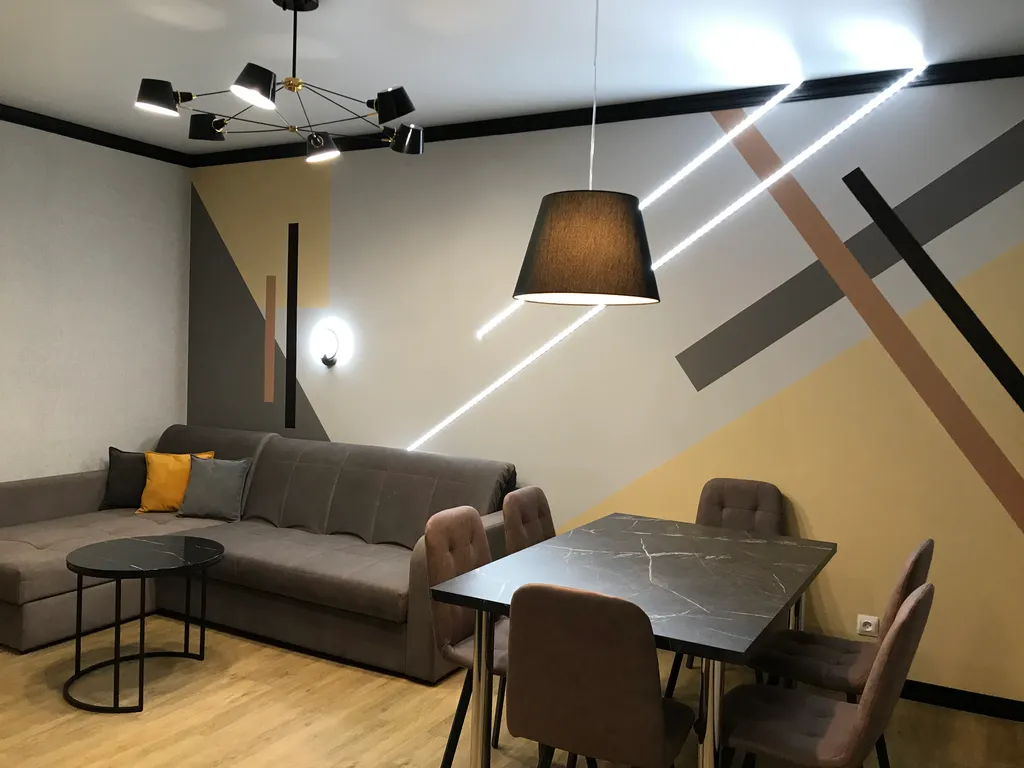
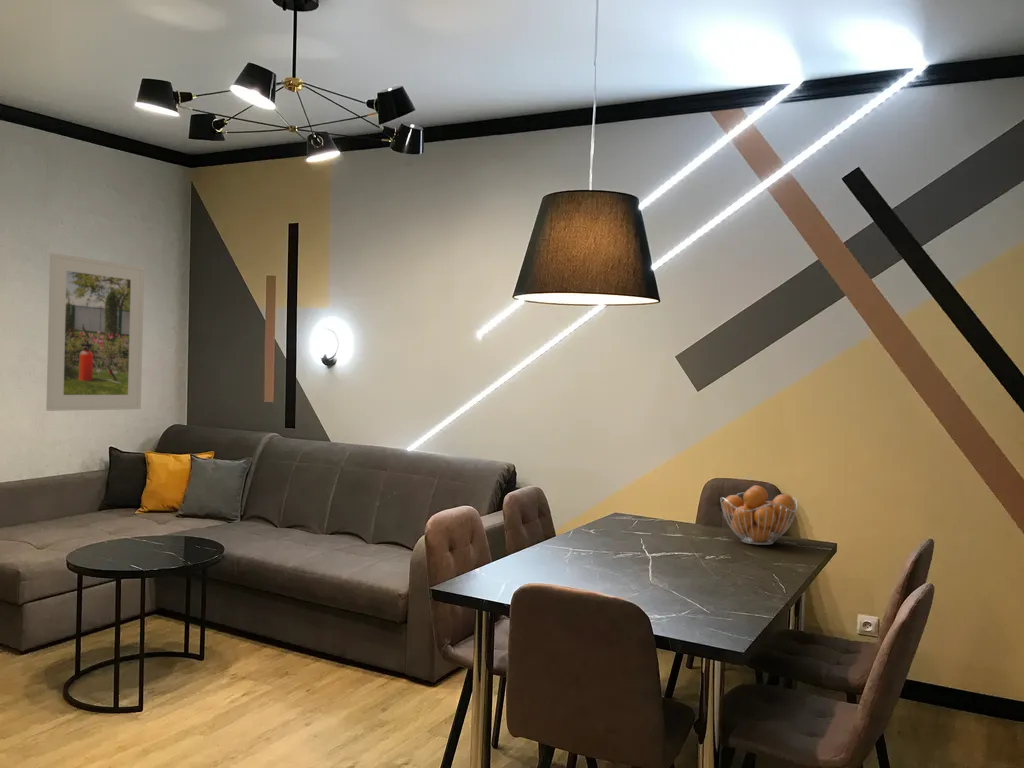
+ fruit basket (758, 514)
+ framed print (97, 335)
